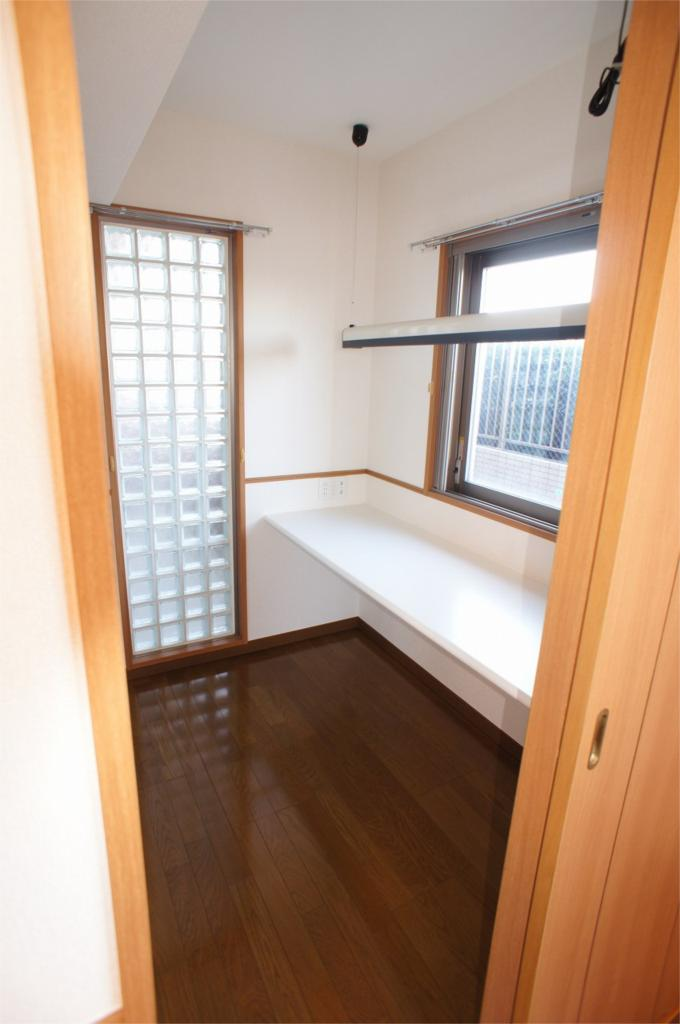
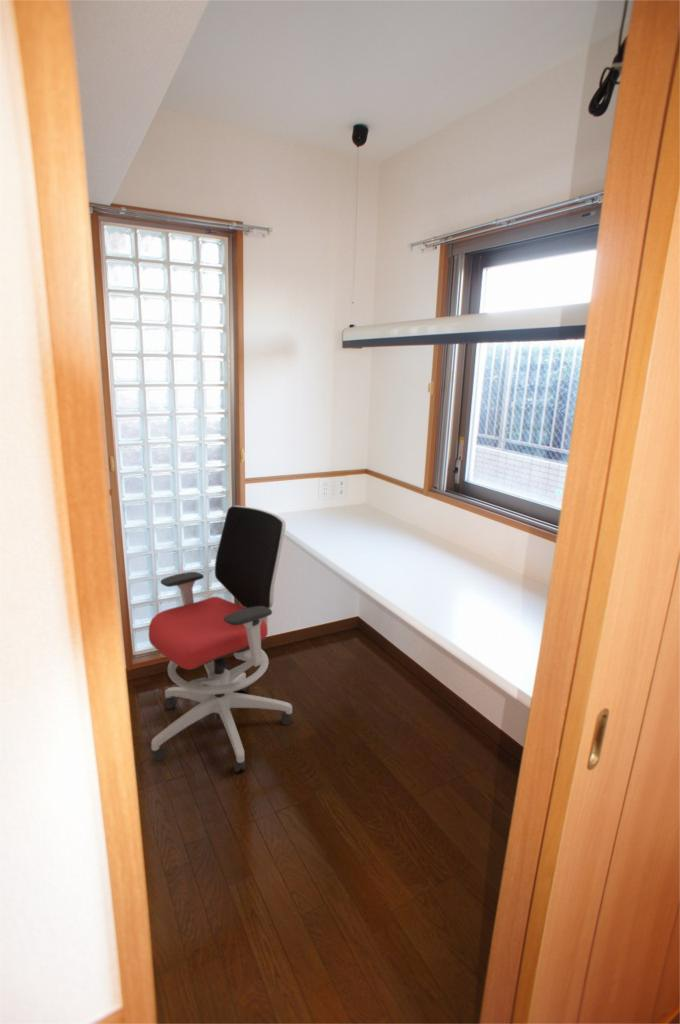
+ office chair (213, 631)
